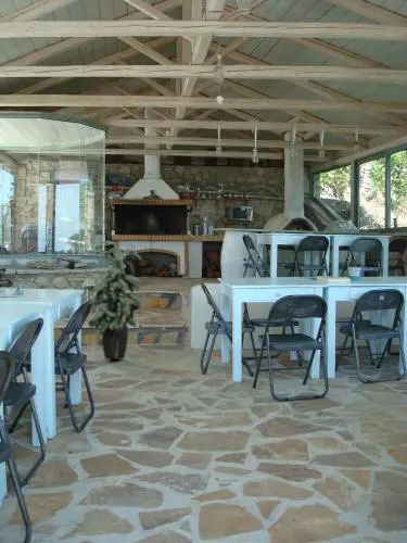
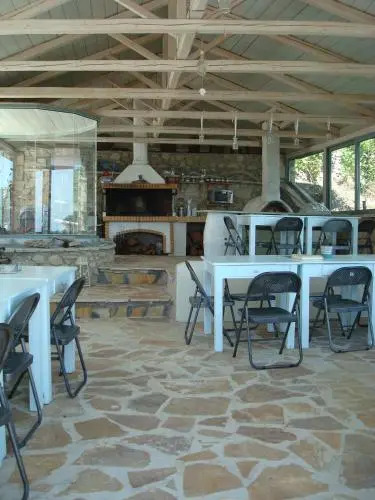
- indoor plant (113, 300)
